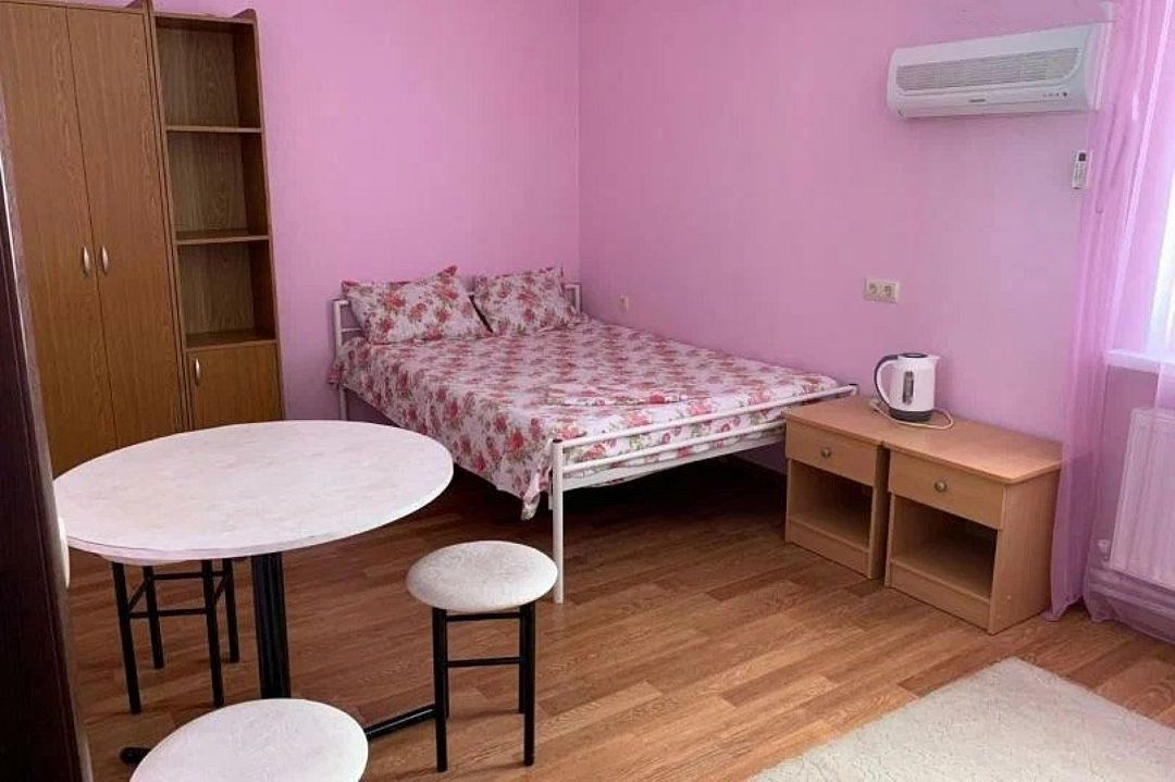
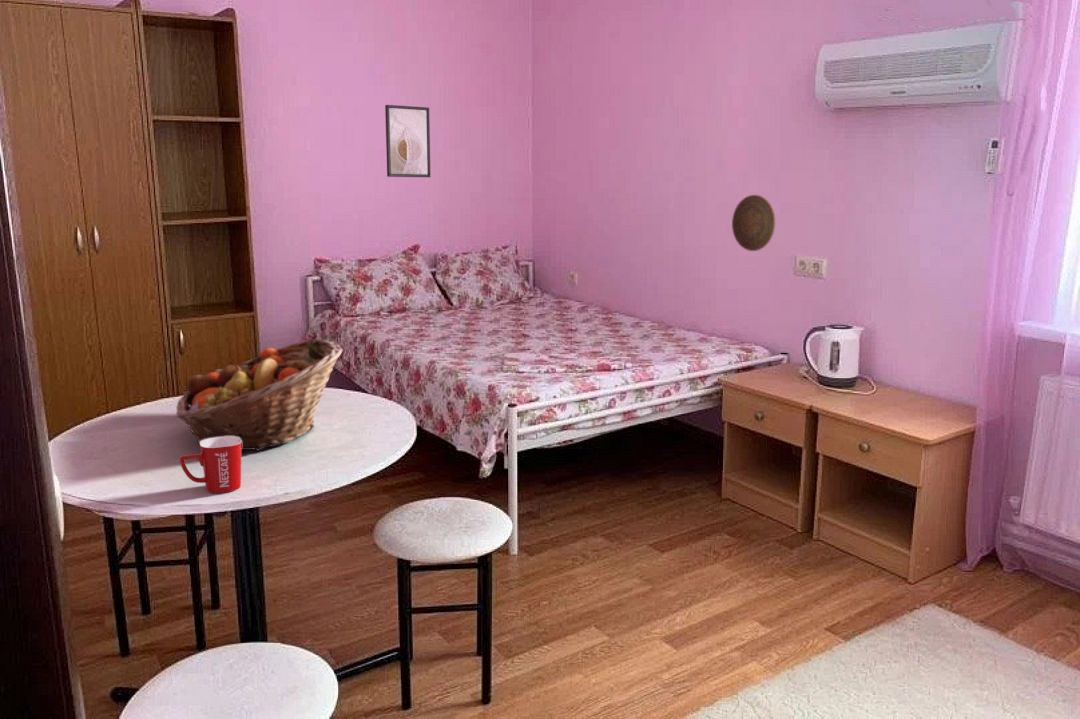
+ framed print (408, 141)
+ mug (211, 466)
+ fruit basket (261, 390)
+ decorative plate (751, 223)
